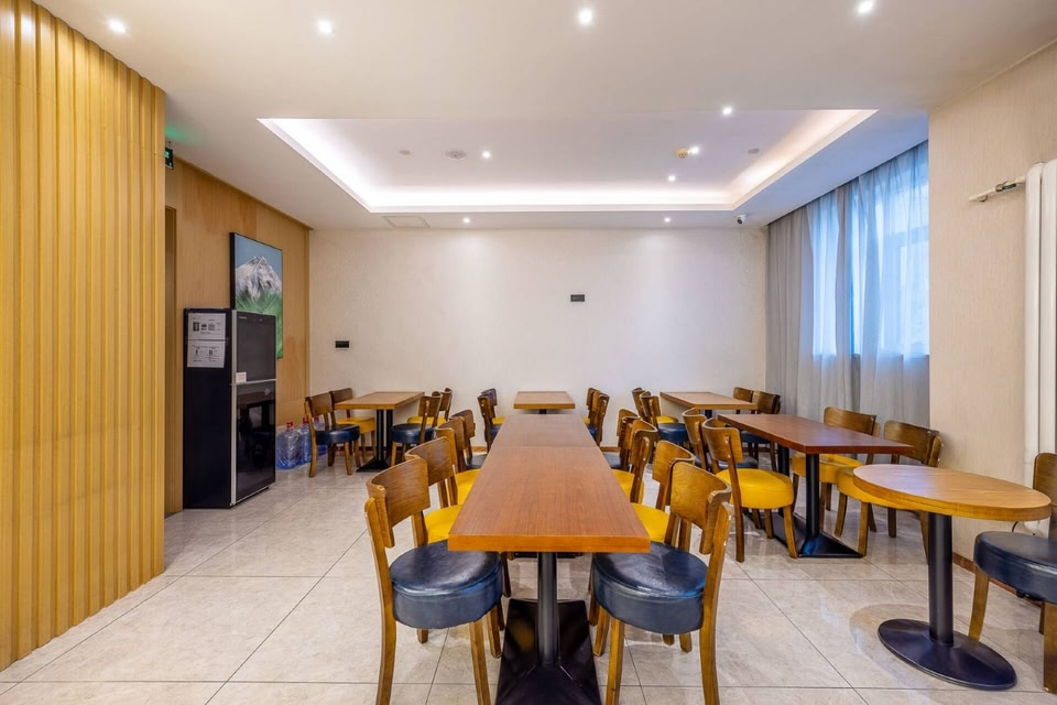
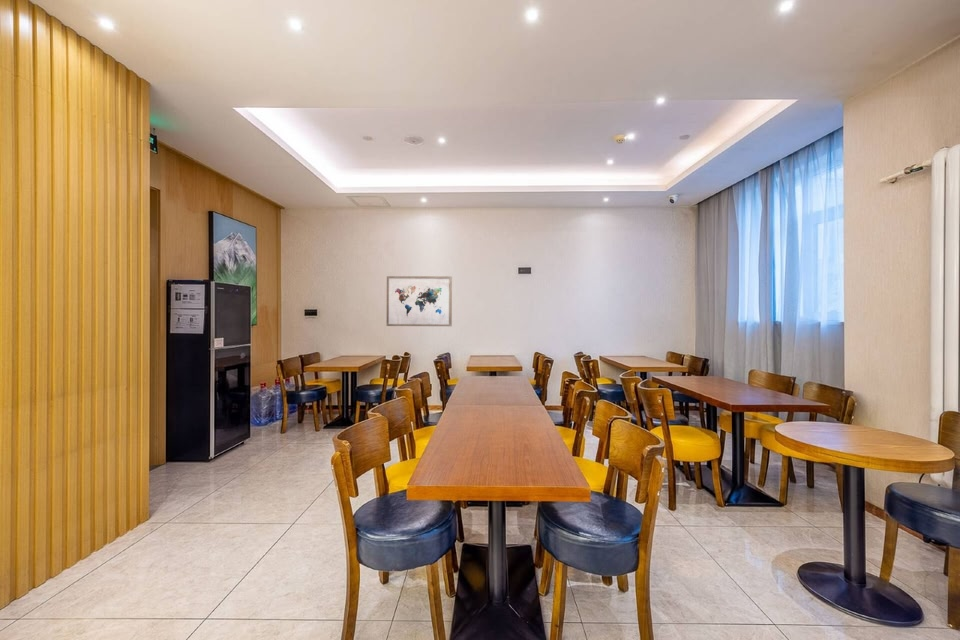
+ wall art (419, 301)
